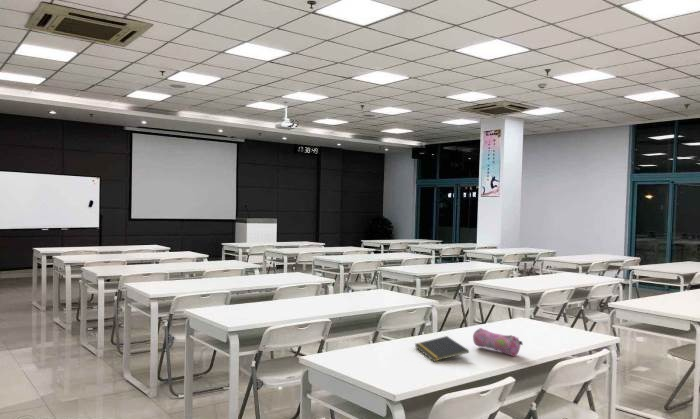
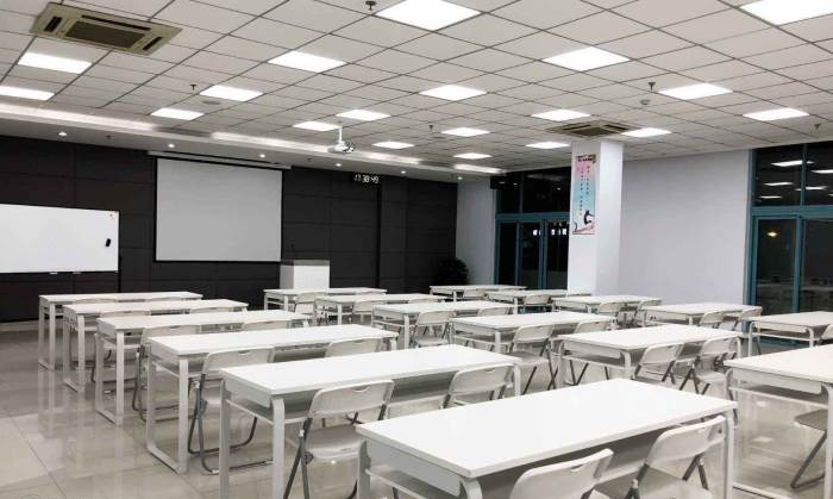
- pencil case (496, 341)
- notepad (440, 348)
